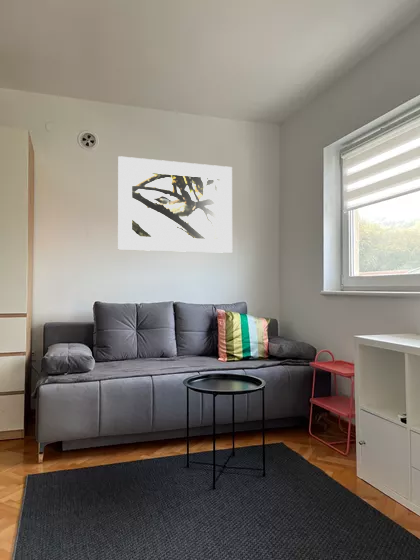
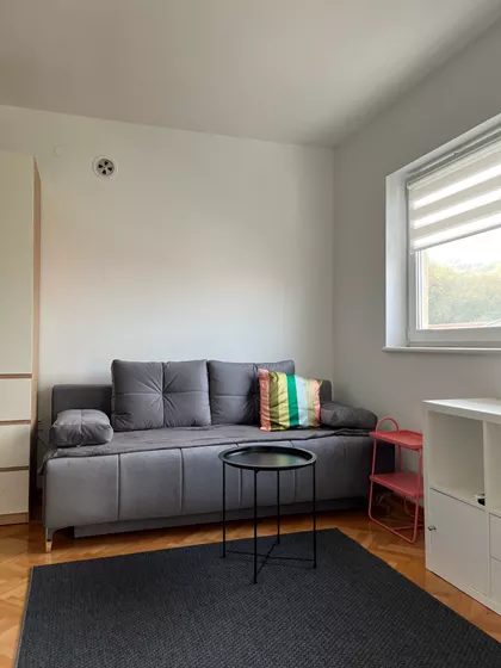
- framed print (177, 206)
